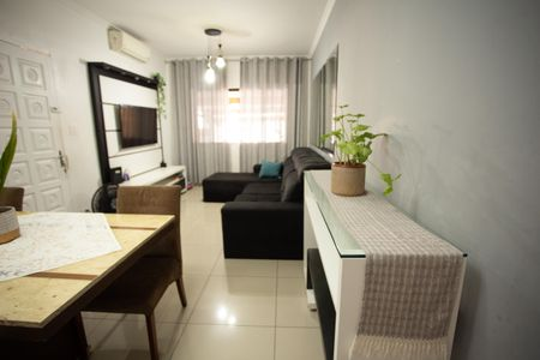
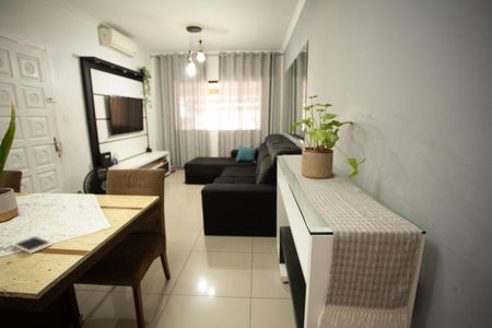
+ cell phone (32, 244)
